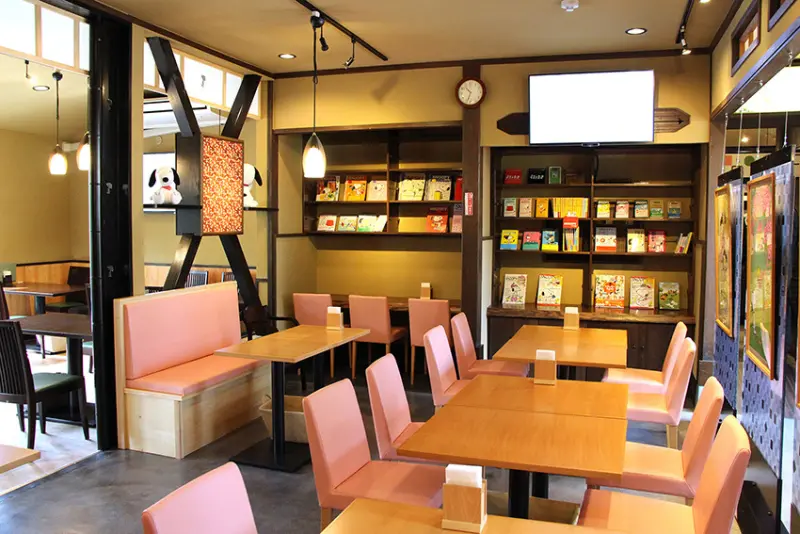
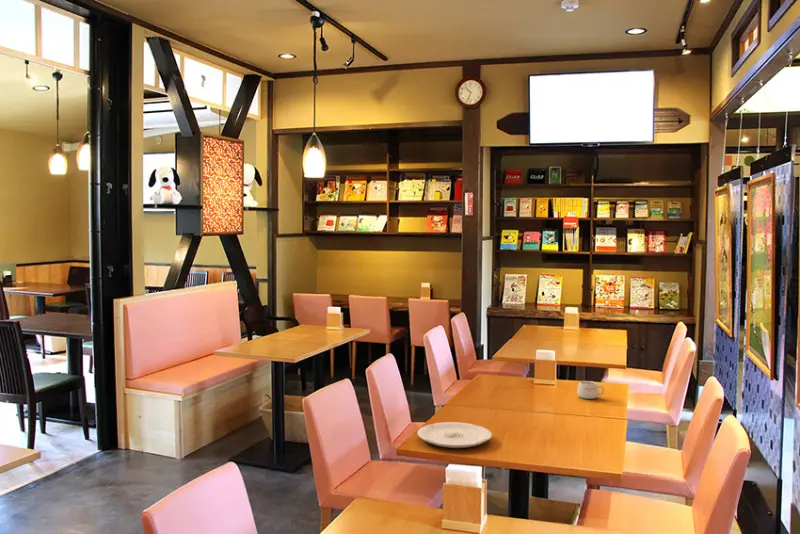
+ plate (454, 435)
+ mug (590, 390)
